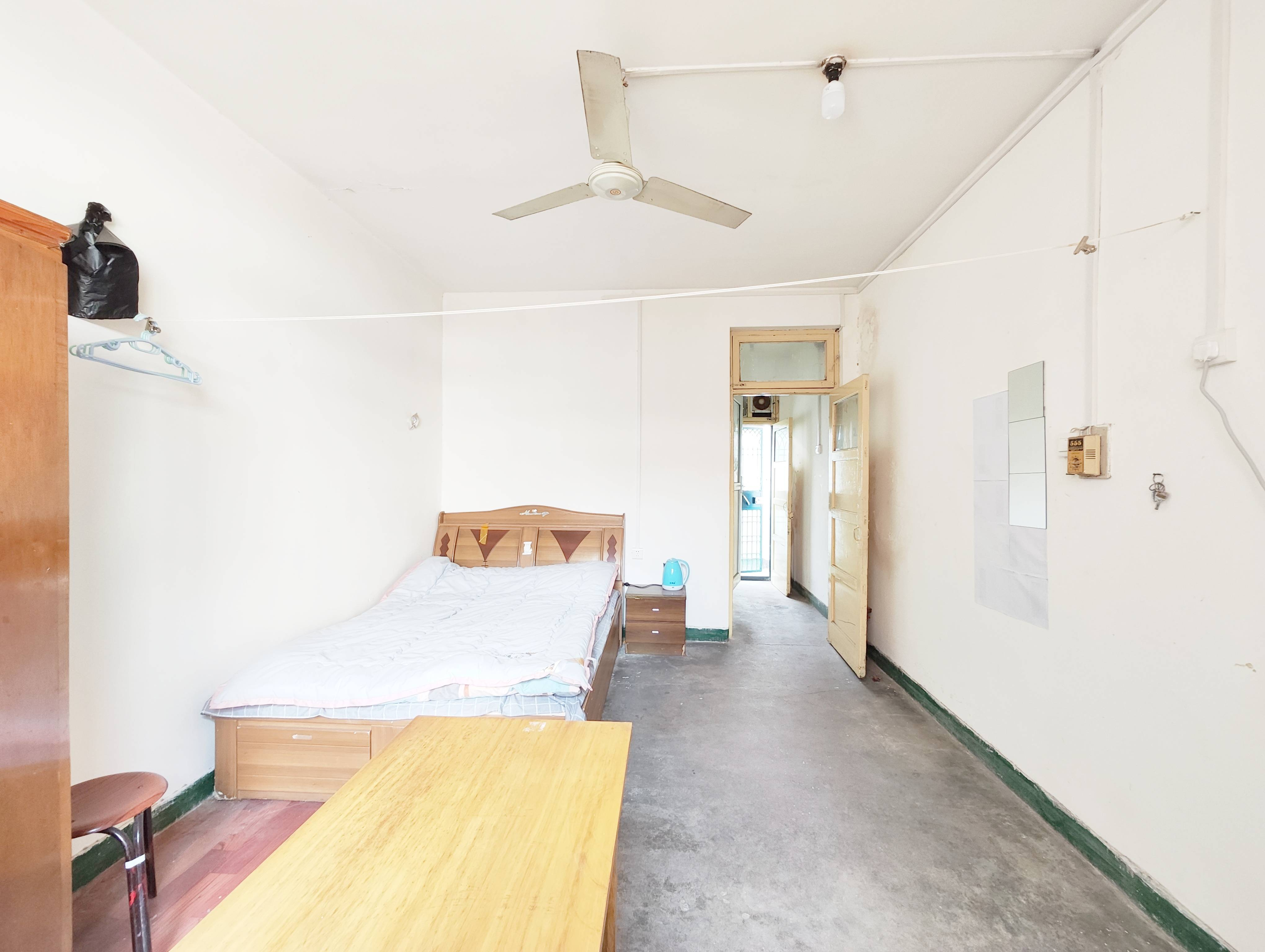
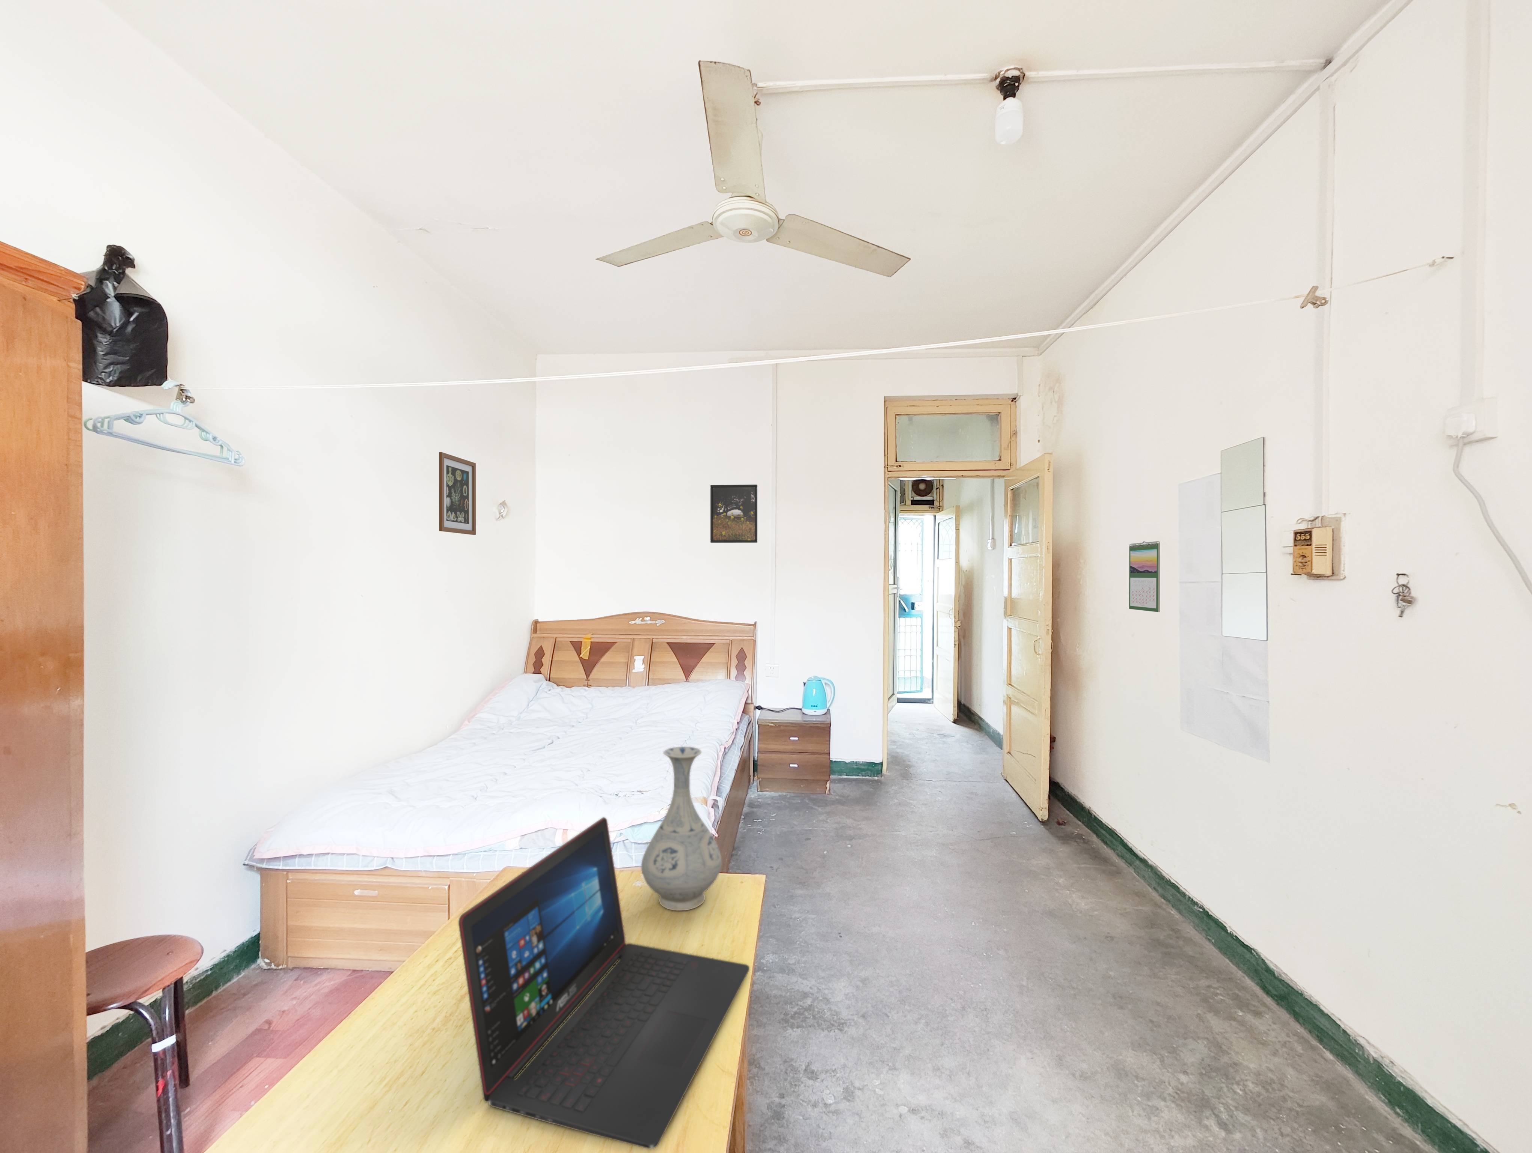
+ laptop (625, 947)
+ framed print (734, 514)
+ calendar (1143, 575)
+ wall art (458, 495)
+ vase (682, 825)
